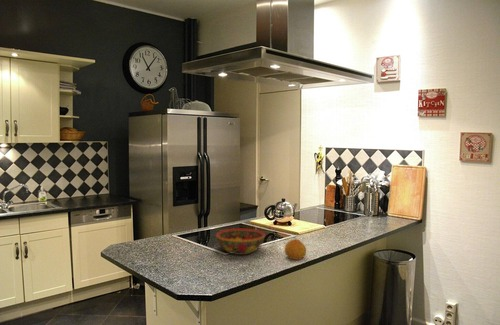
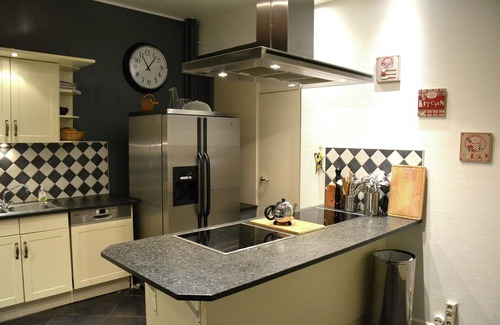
- fruit (295, 248)
- bowl (240, 242)
